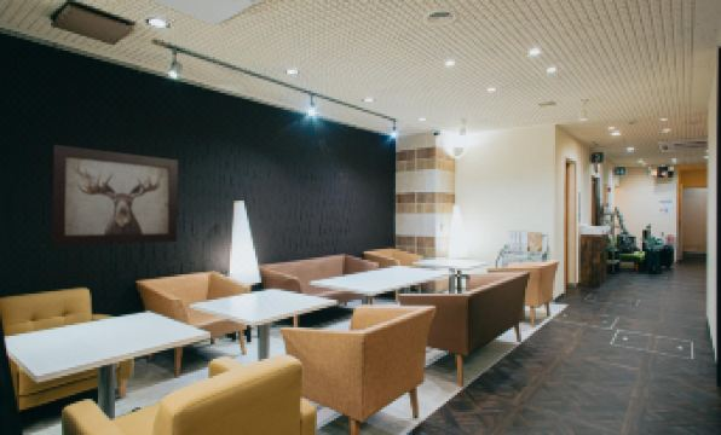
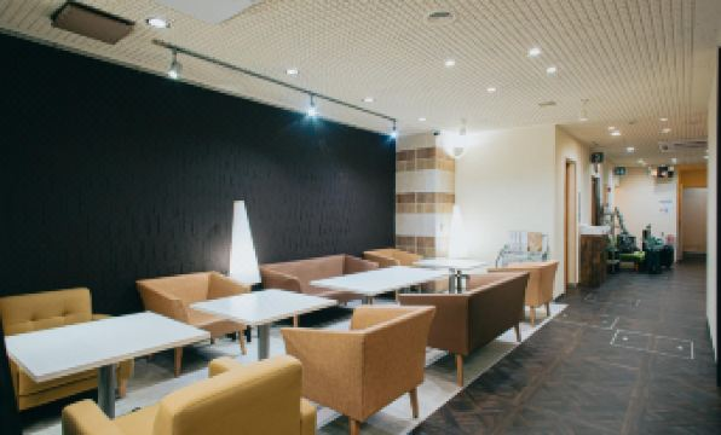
- wall art (121, 198)
